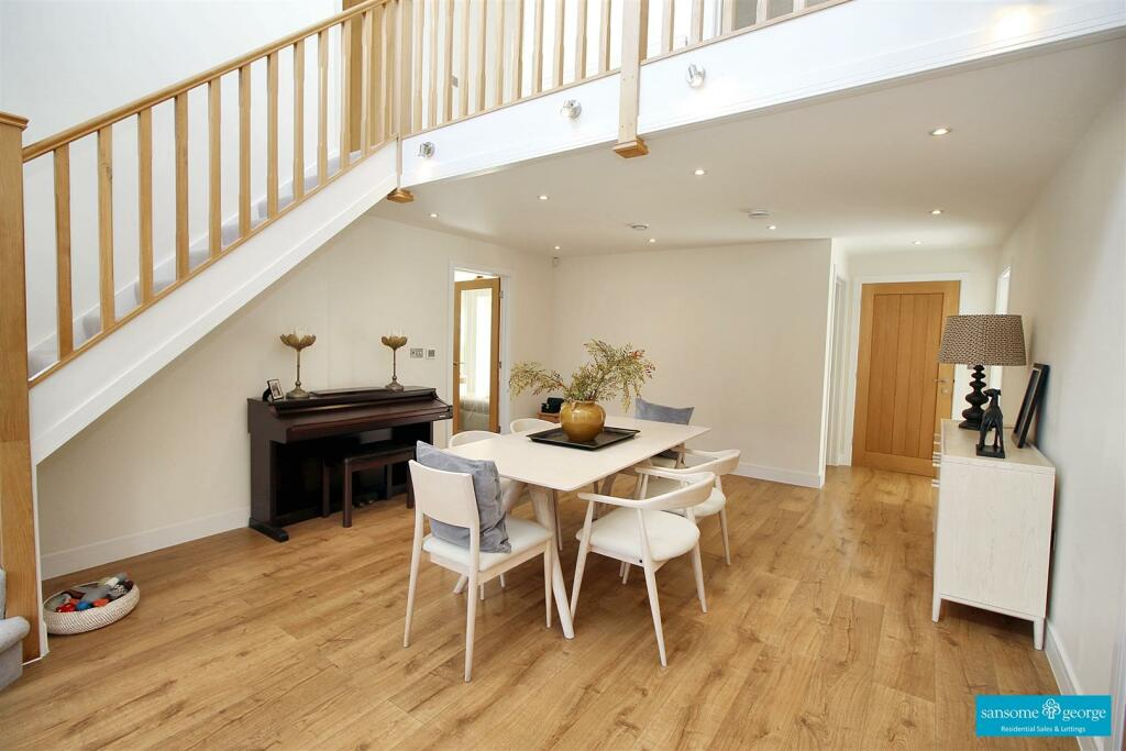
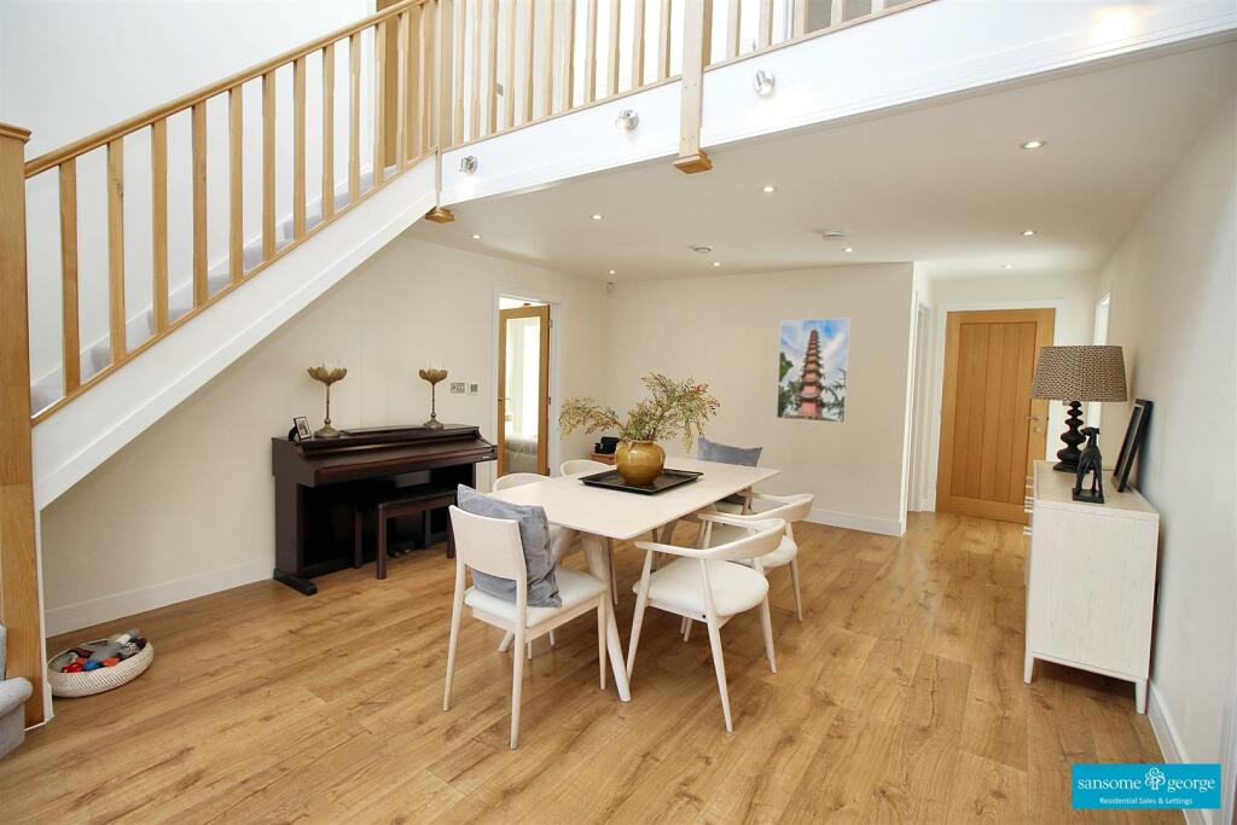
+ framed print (812, 370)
